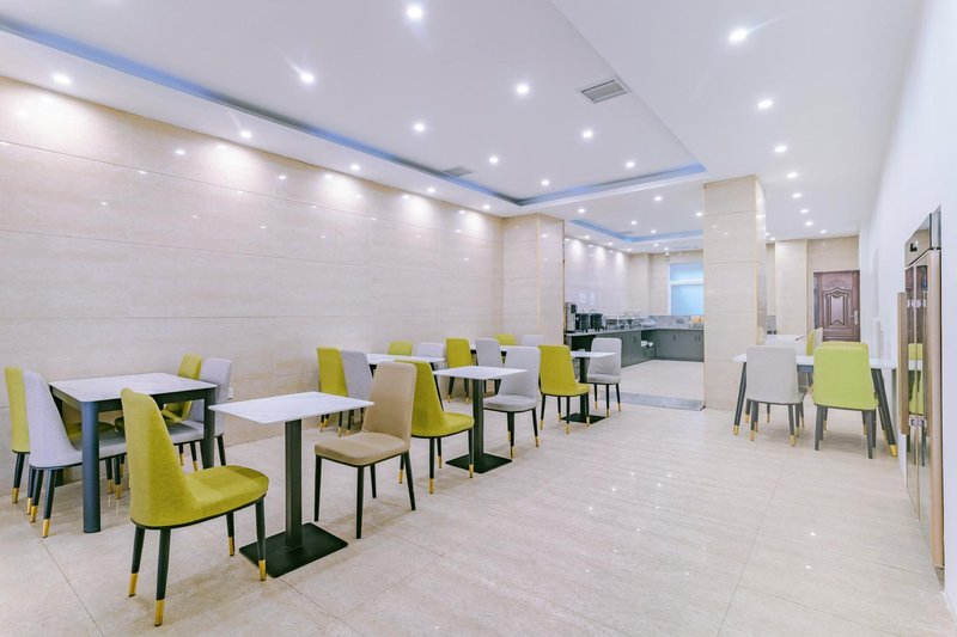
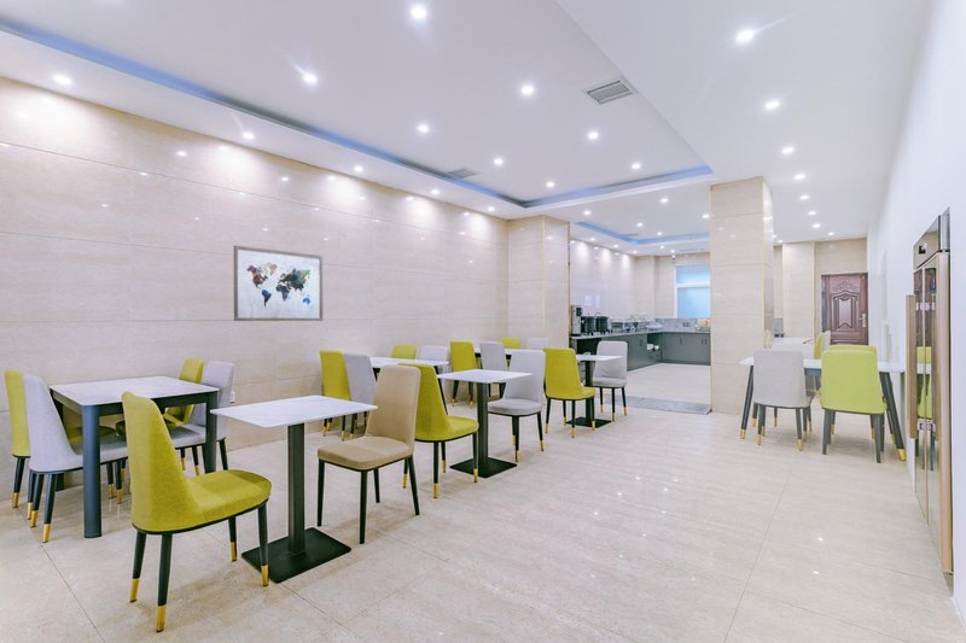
+ wall art (281, 286)
